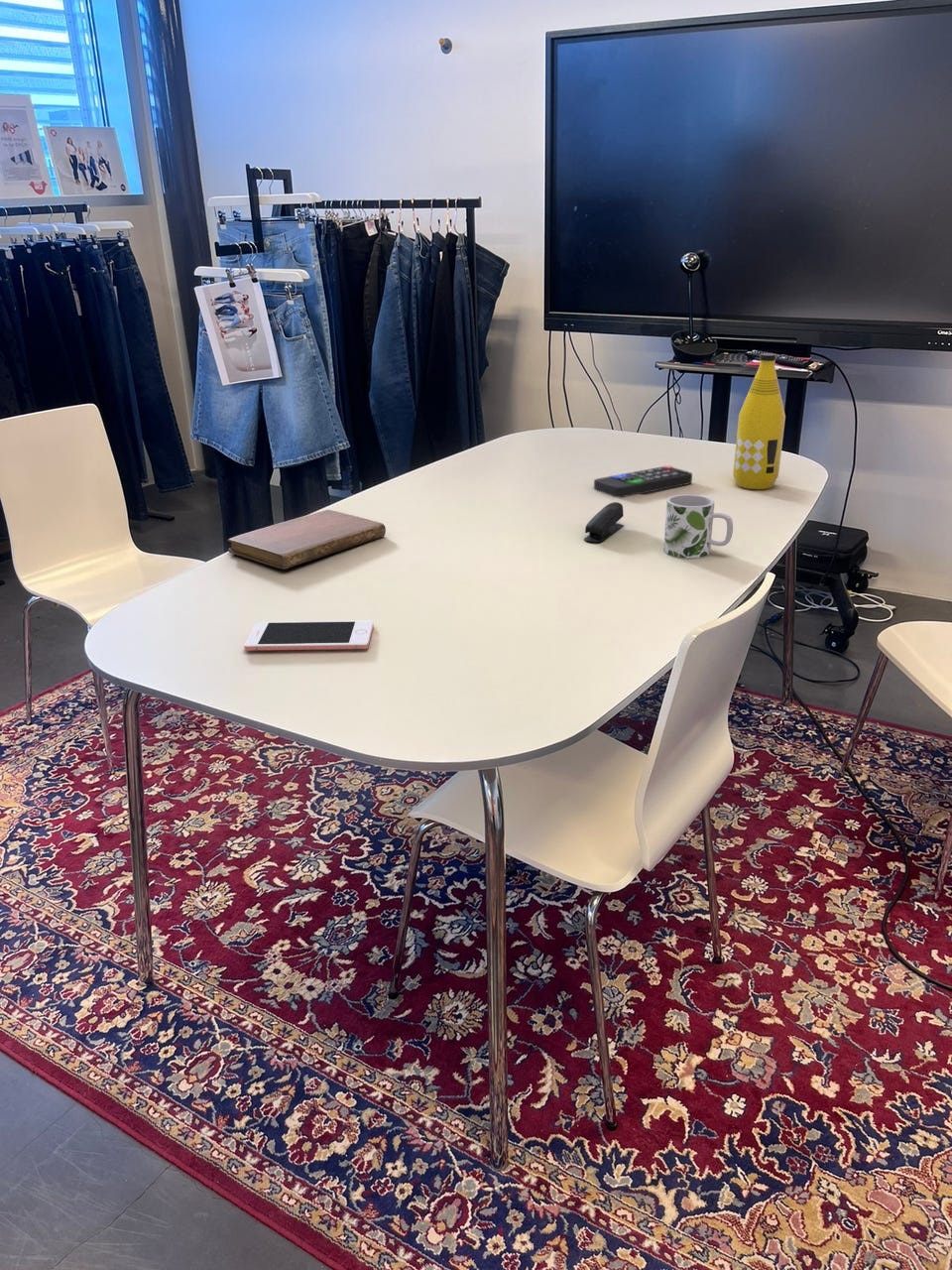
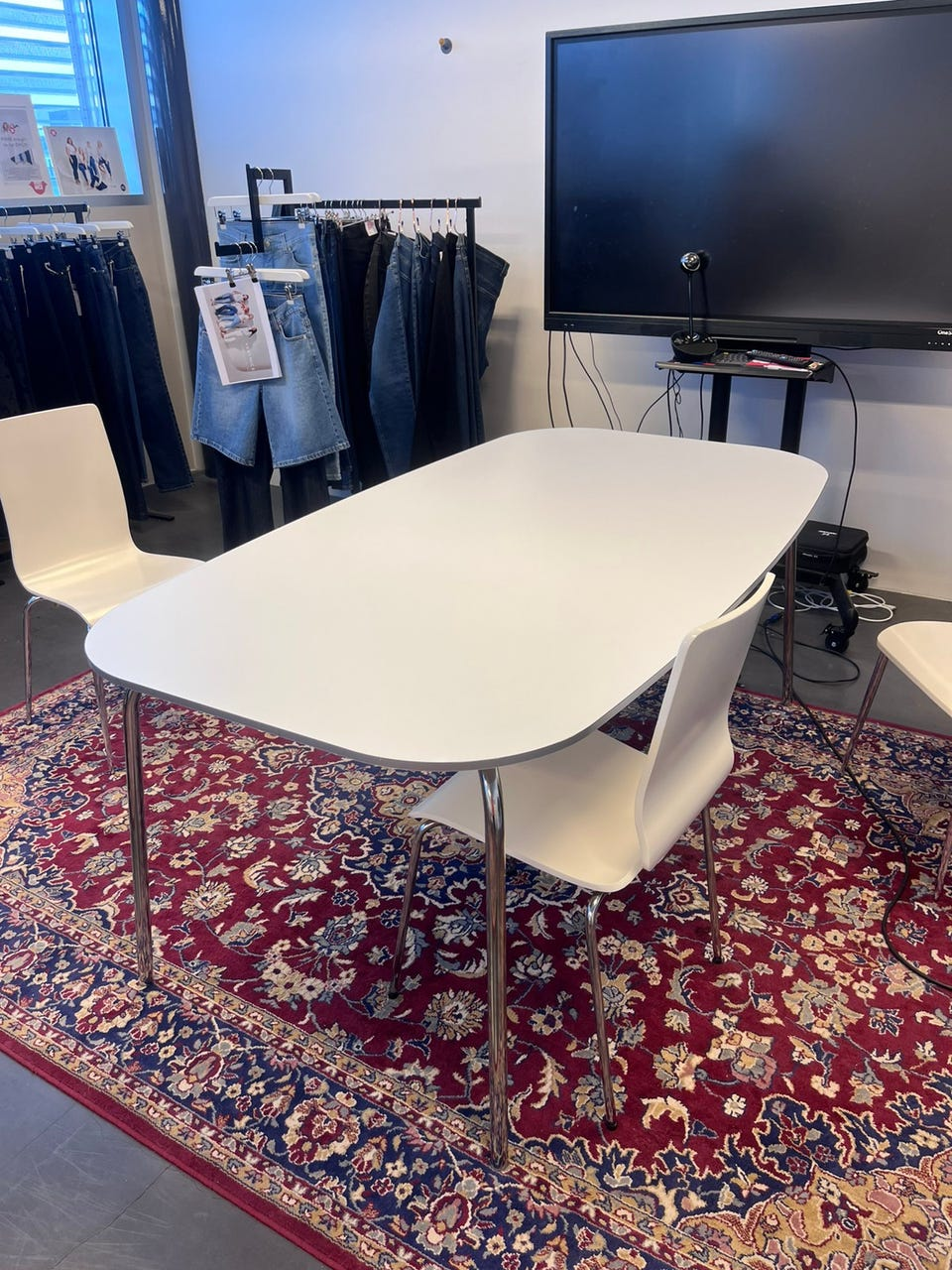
- notebook (307, 537)
- stapler (605, 521)
- remote control (643, 480)
- cell phone (310, 635)
- bottle (761, 421)
- mug (698, 527)
